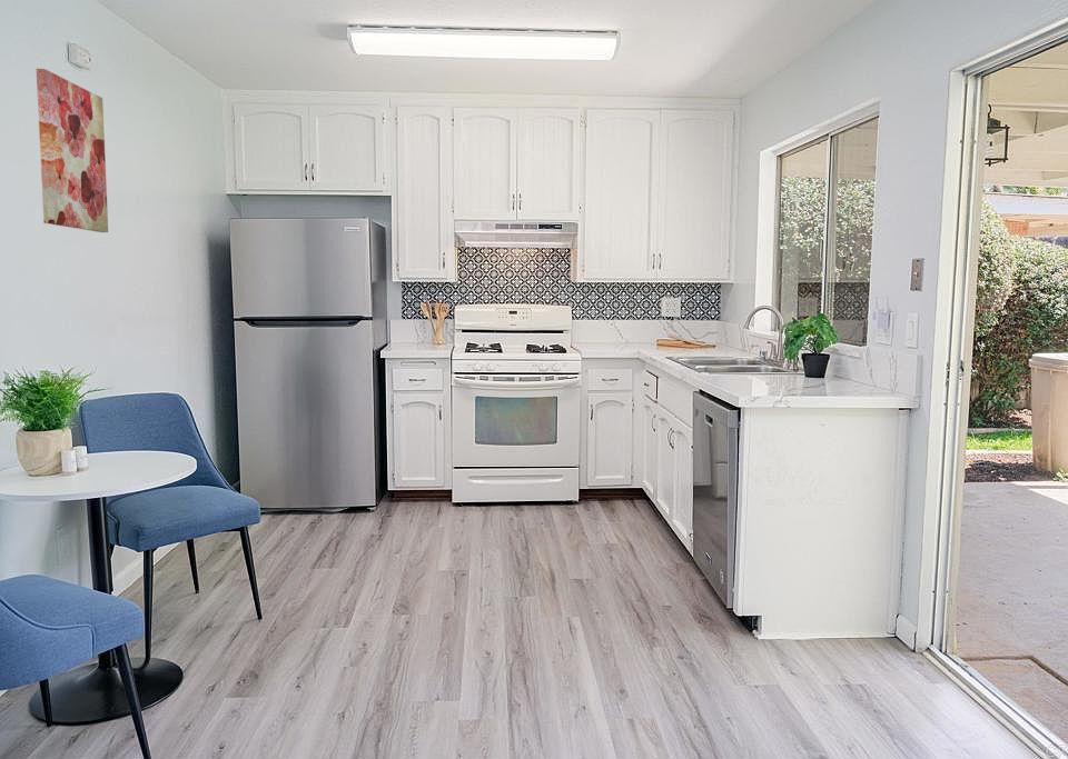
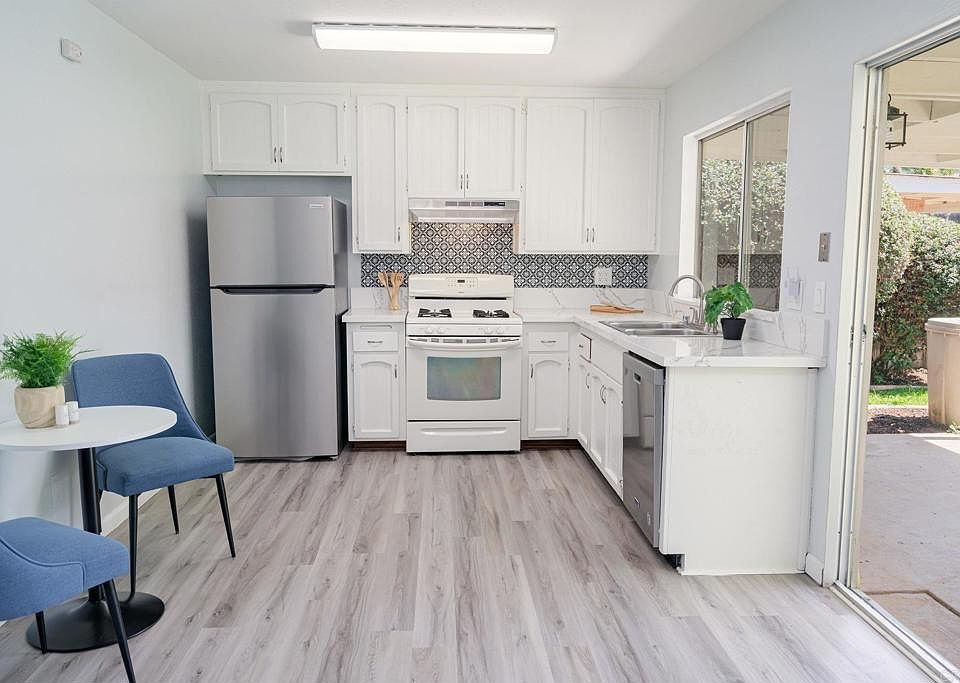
- wall art (75, 157)
